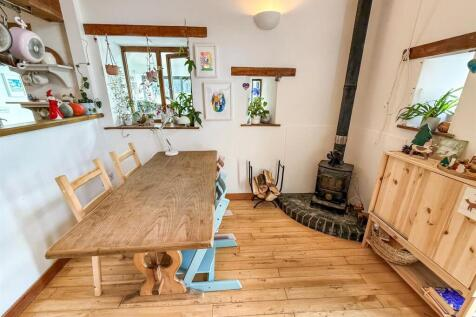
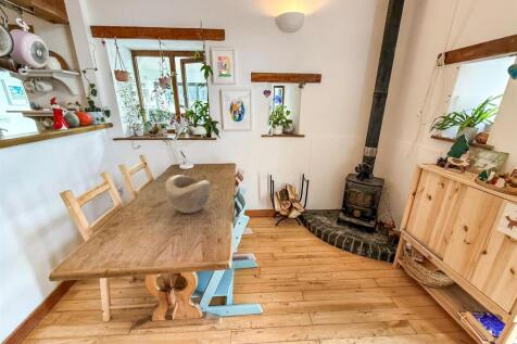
+ decorative bowl (189, 193)
